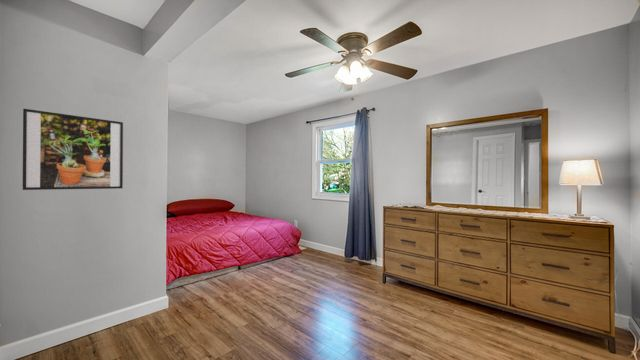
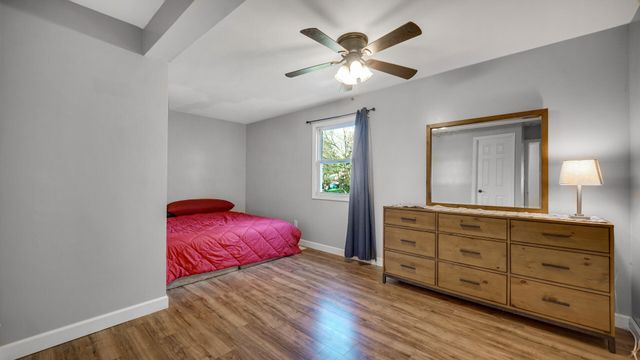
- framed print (77, 152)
